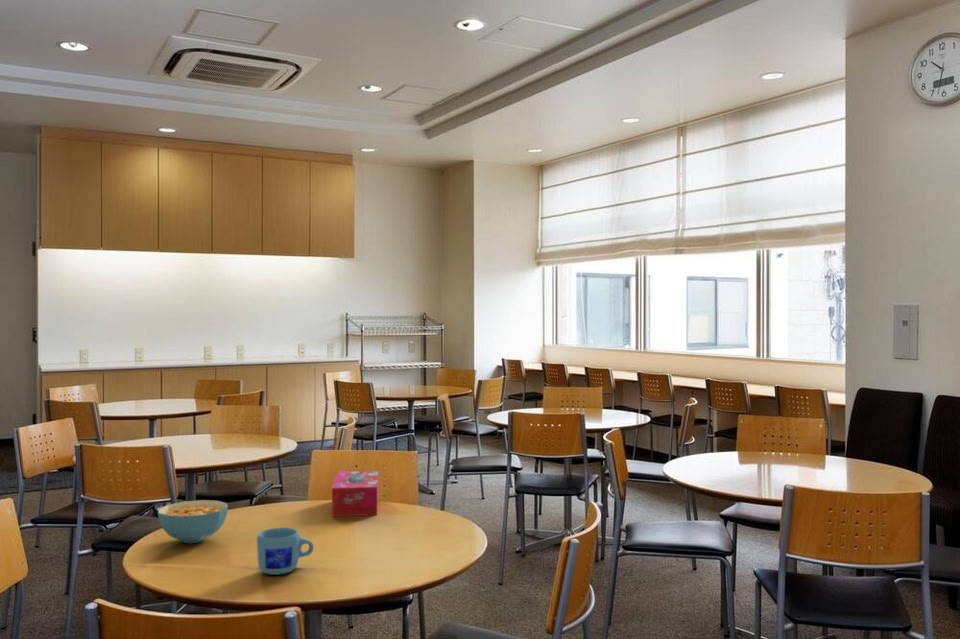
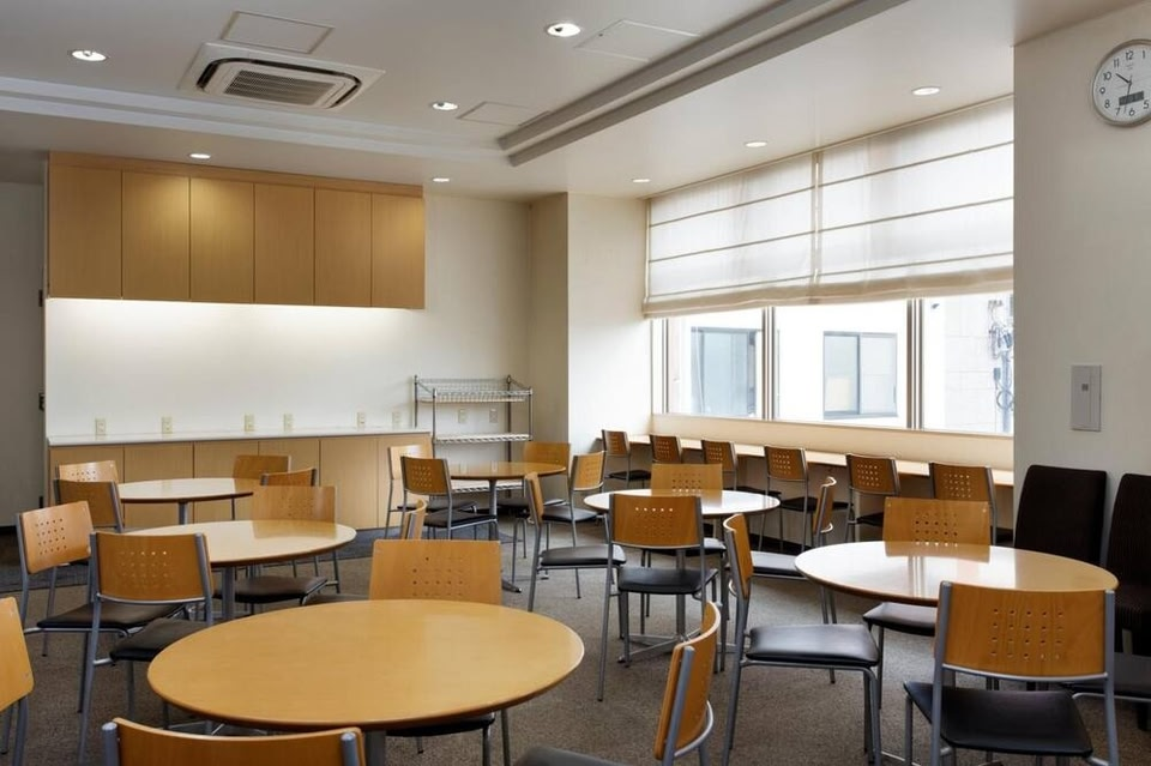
- mug (285, 551)
- tissue box (356, 492)
- cereal bowl (193, 524)
